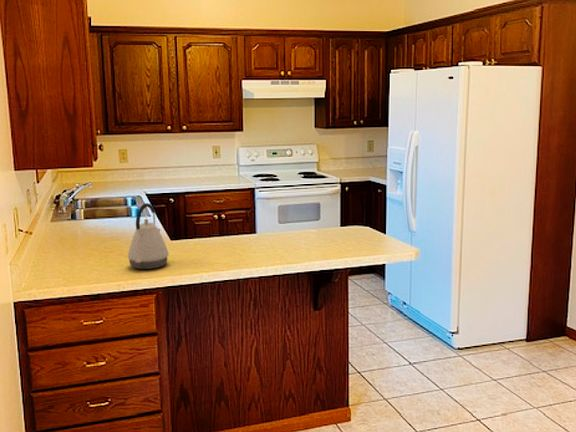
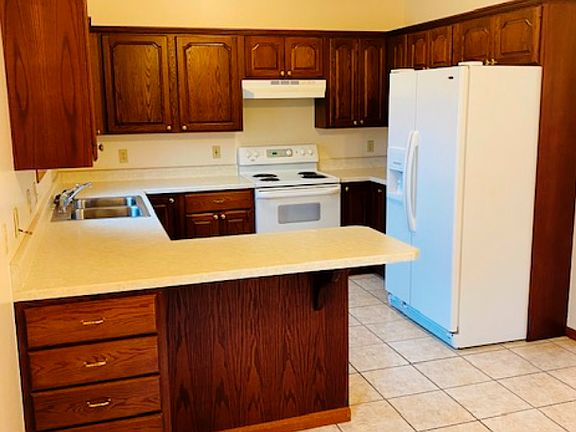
- kettle (147, 234)
